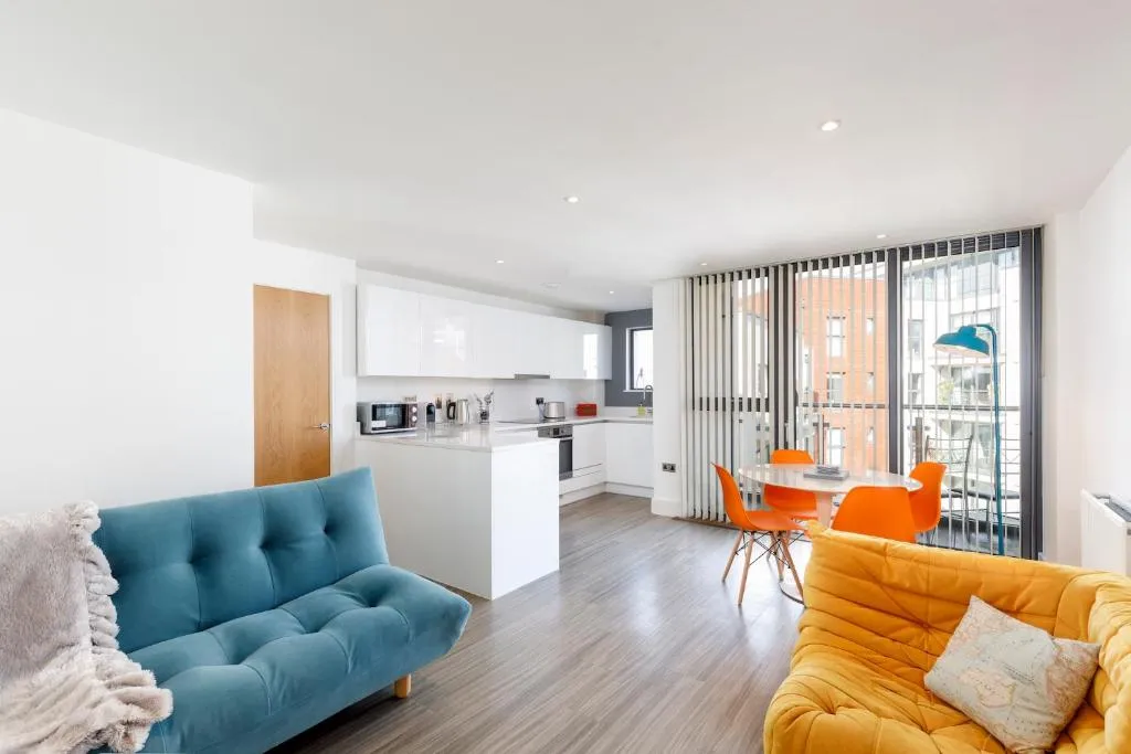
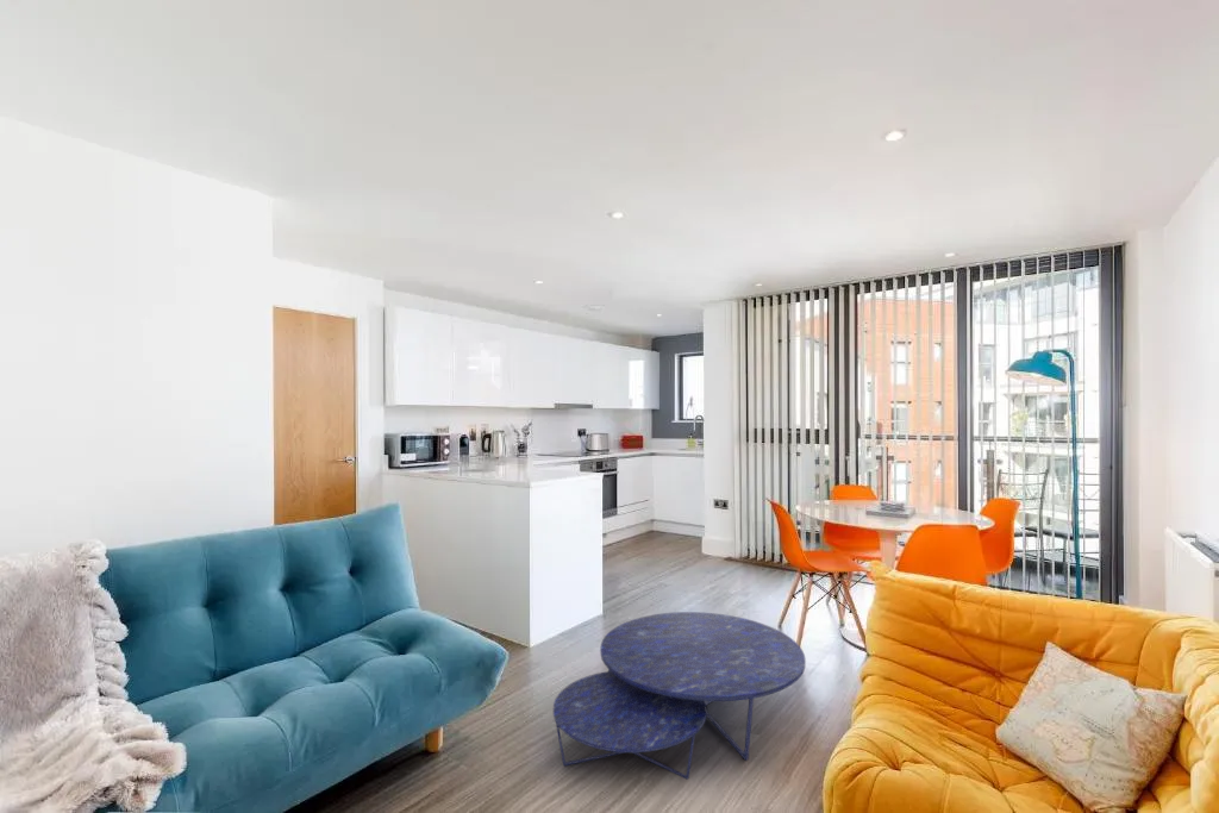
+ nesting table (676, 684)
